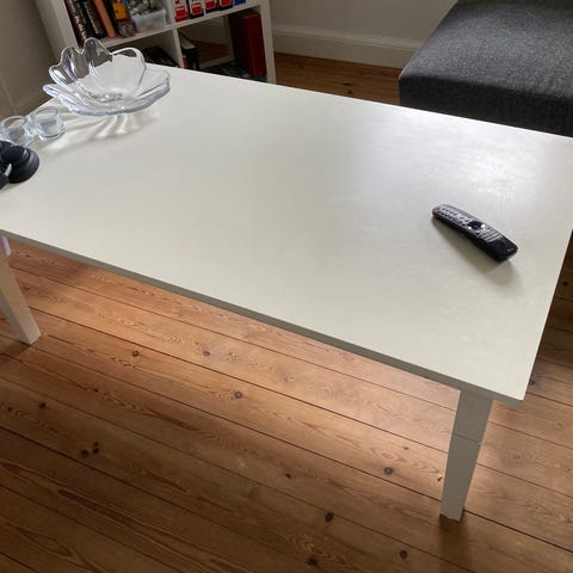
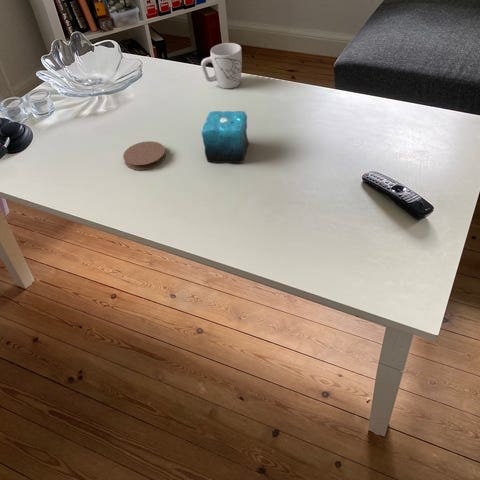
+ candle (225, 129)
+ mug (222, 67)
+ coaster (144, 155)
